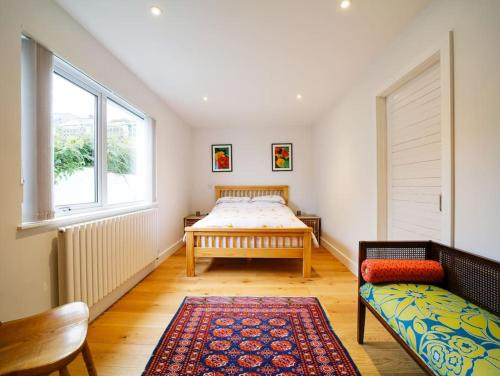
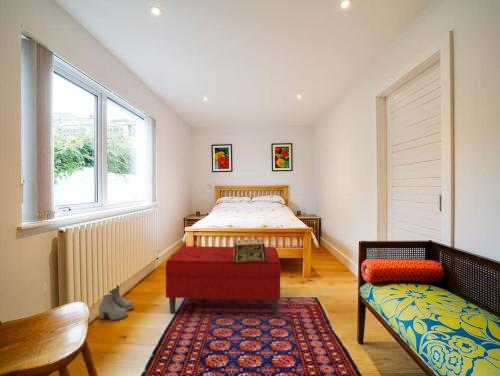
+ bench (226, 277)
+ decorative box (249, 249)
+ boots (116, 301)
